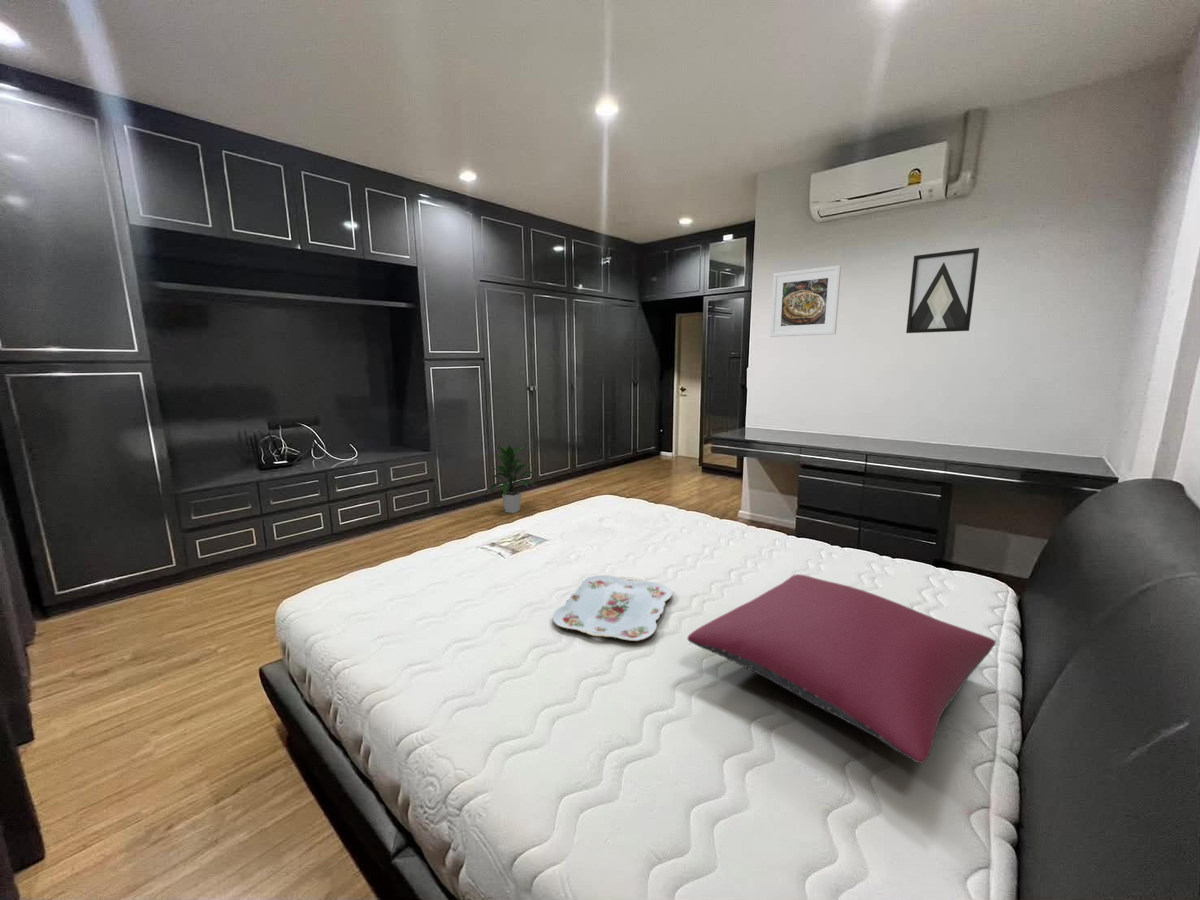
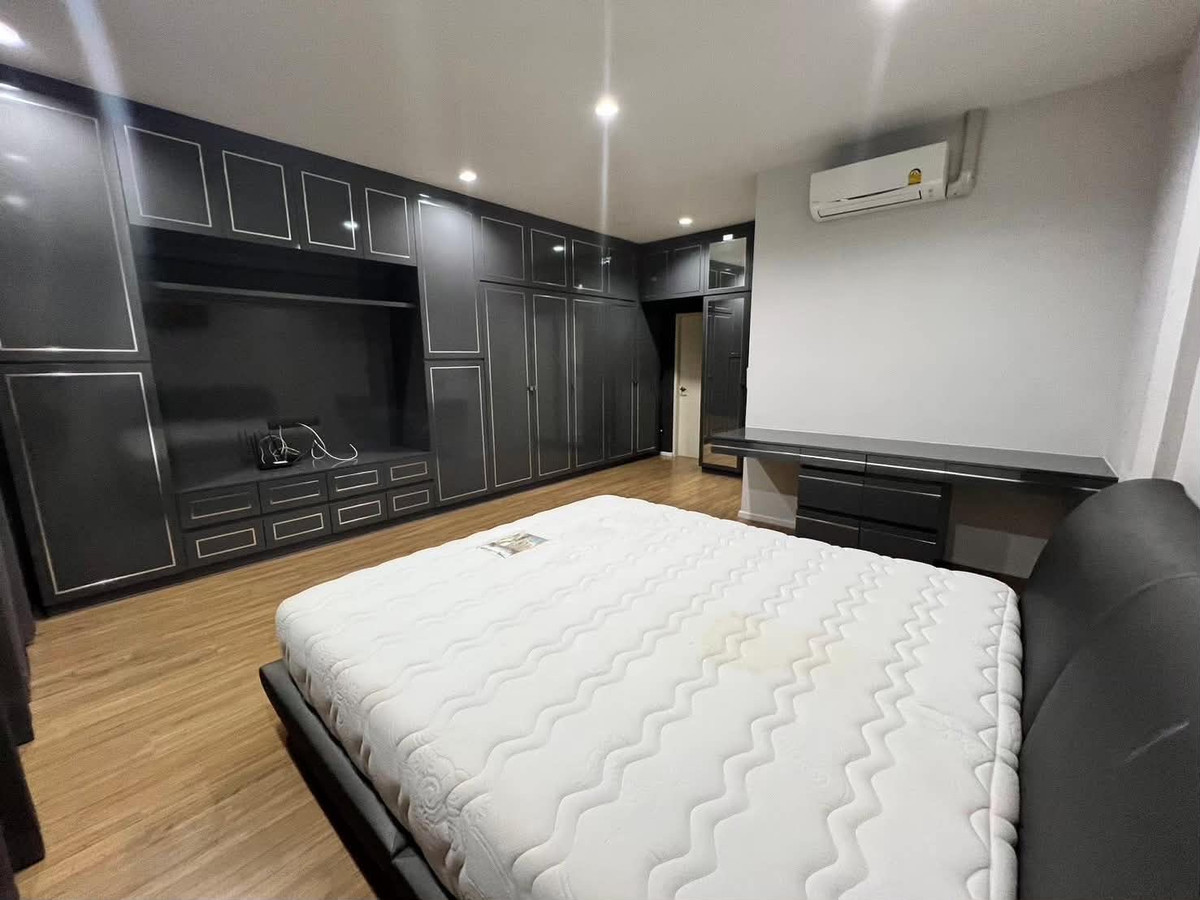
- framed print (803, 302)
- serving tray (615, 604)
- indoor plant (510, 476)
- wall art (941, 292)
- pillow (840, 639)
